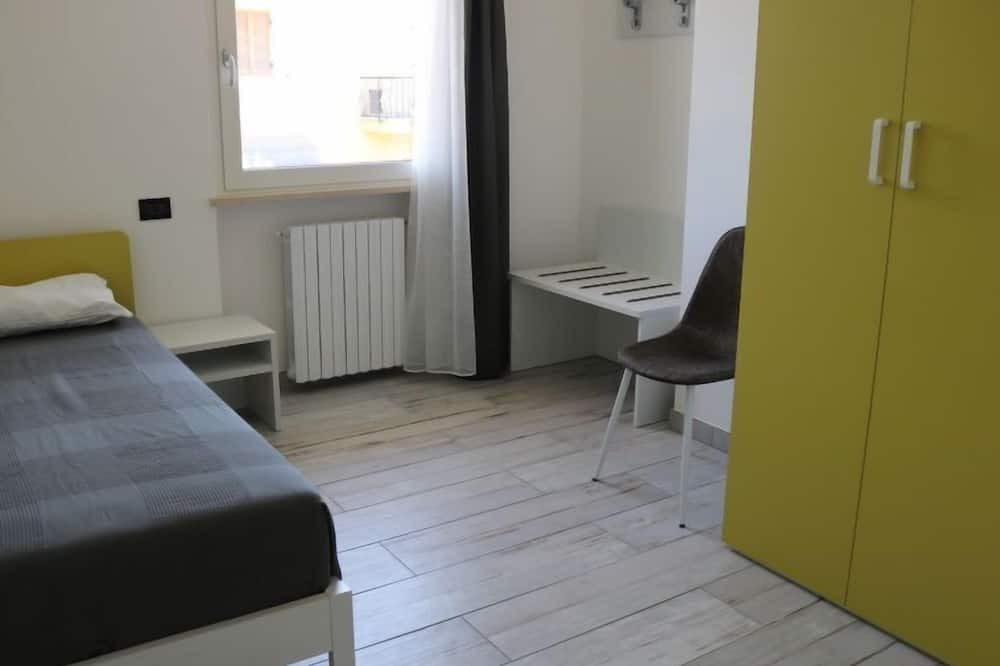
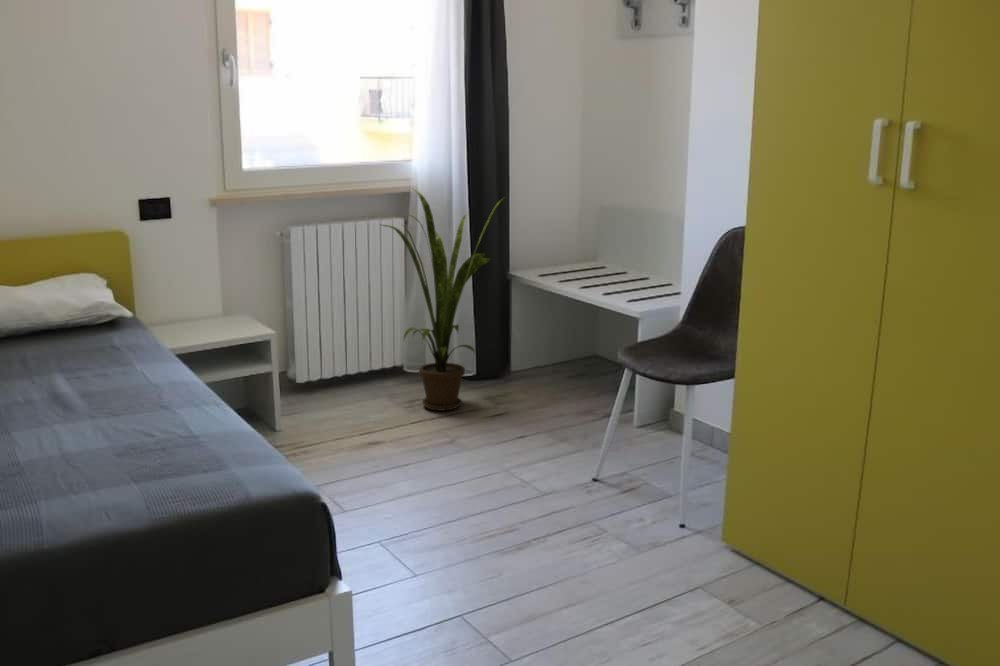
+ house plant (430, 300)
